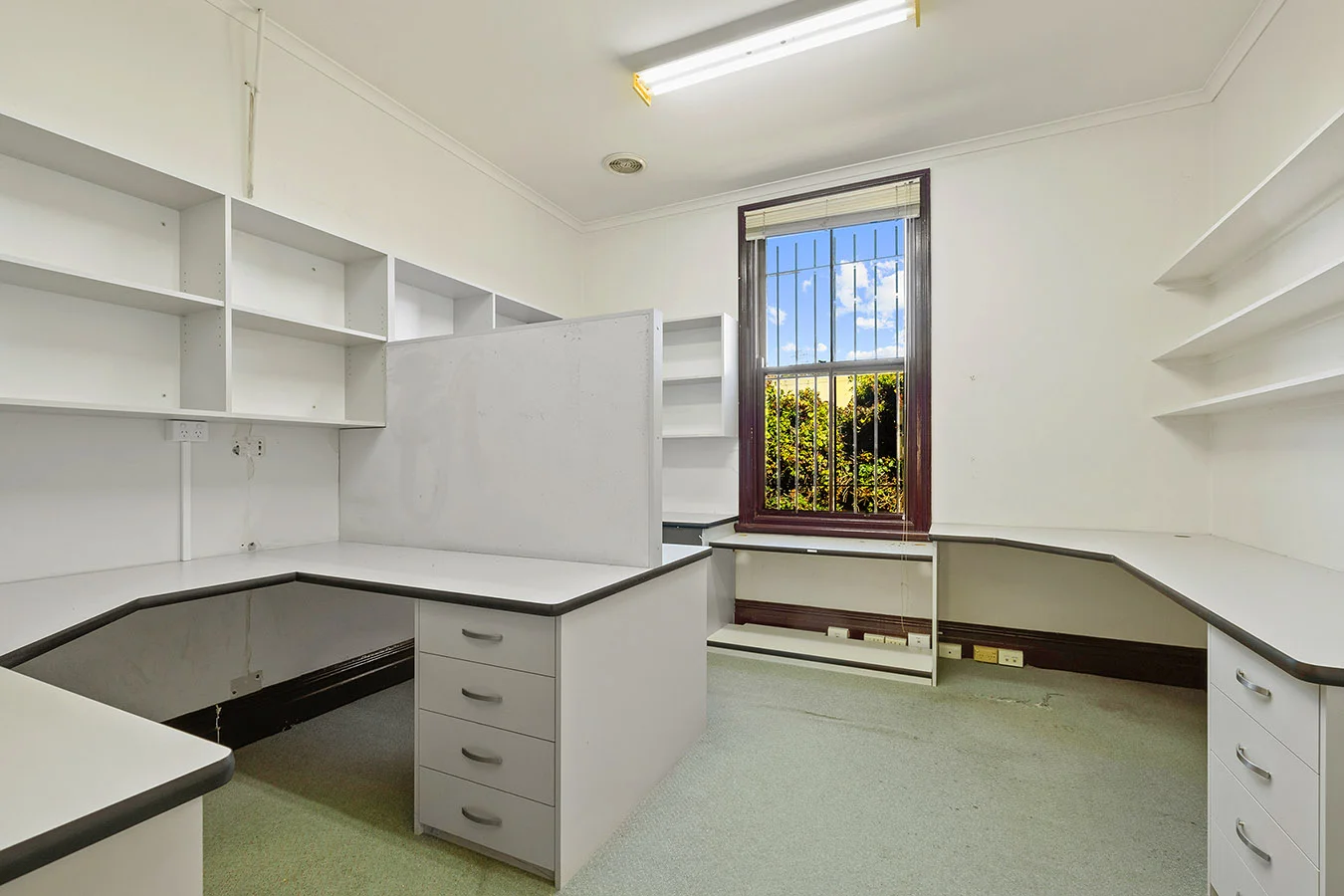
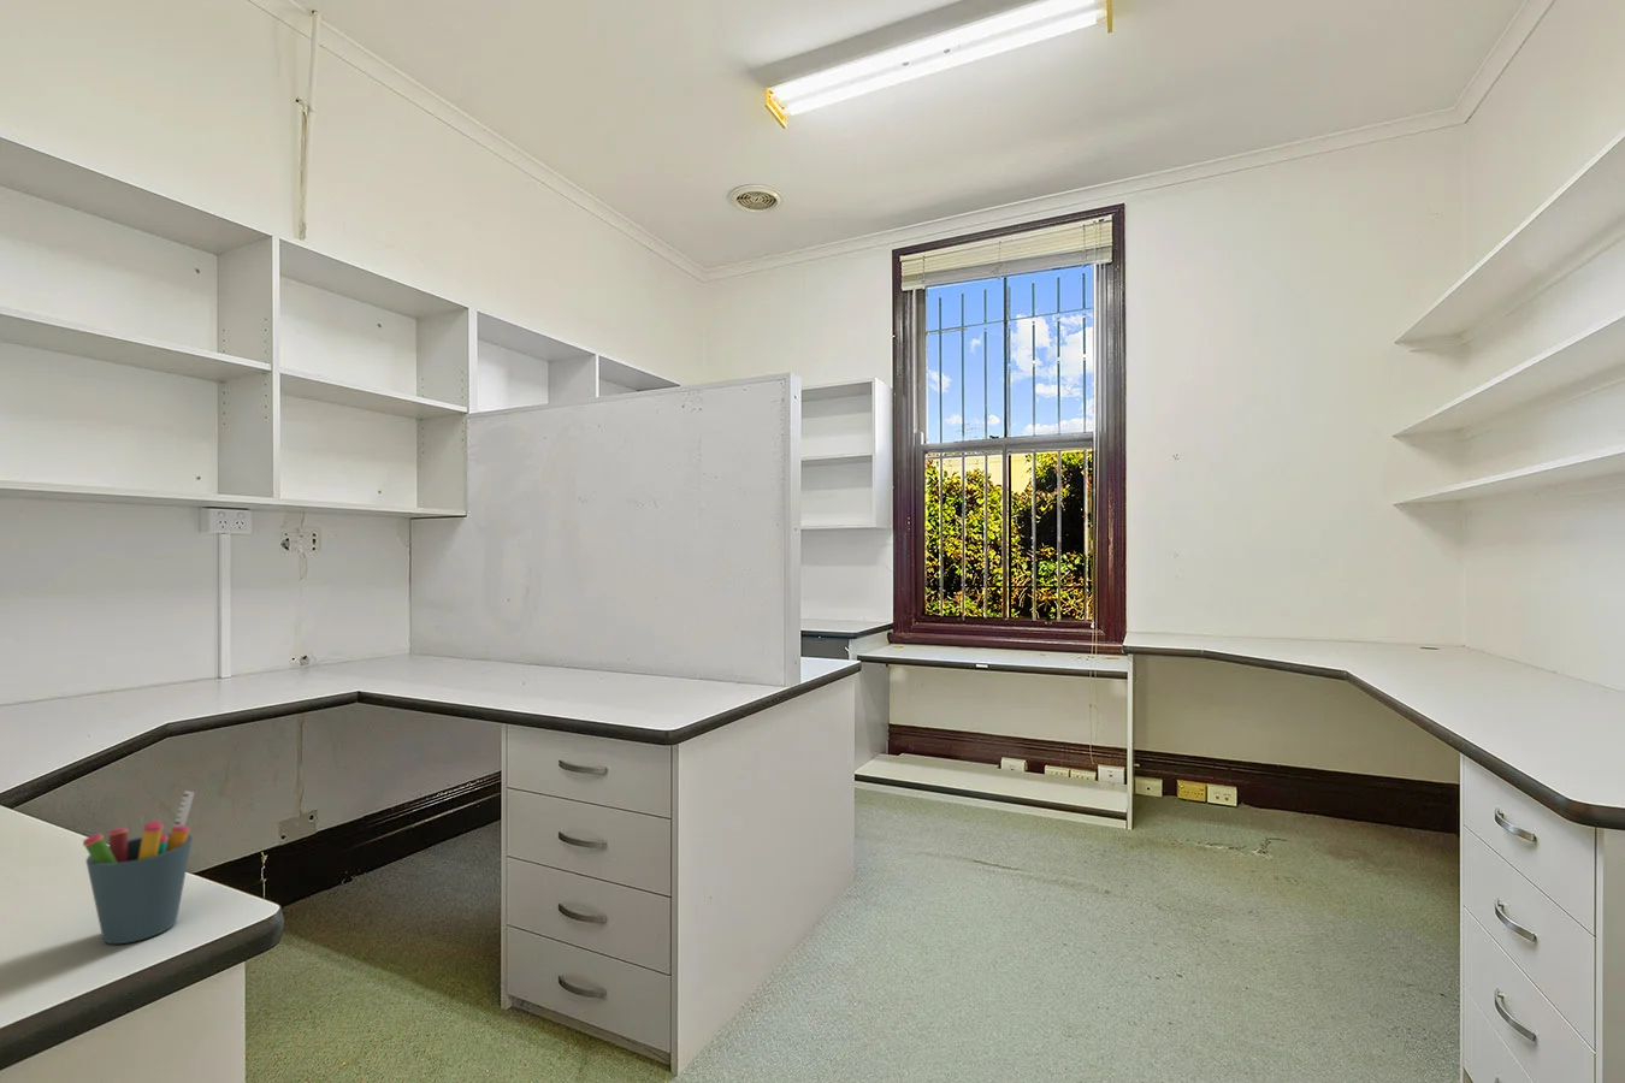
+ pen holder (140, 867)
